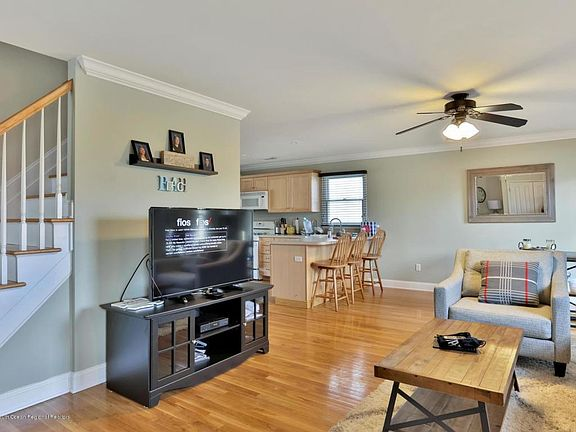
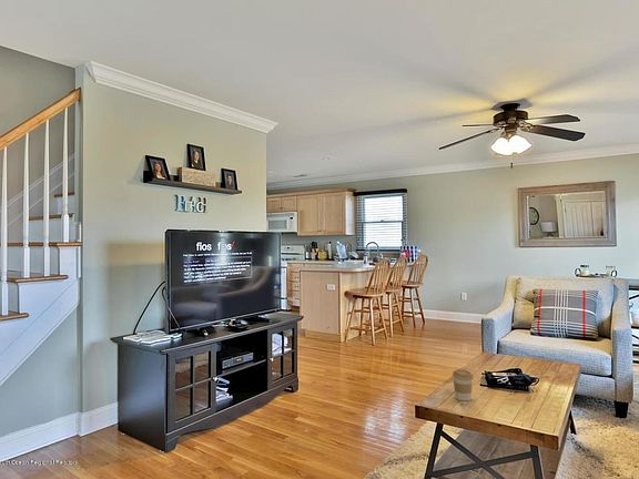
+ coffee cup (463, 384)
